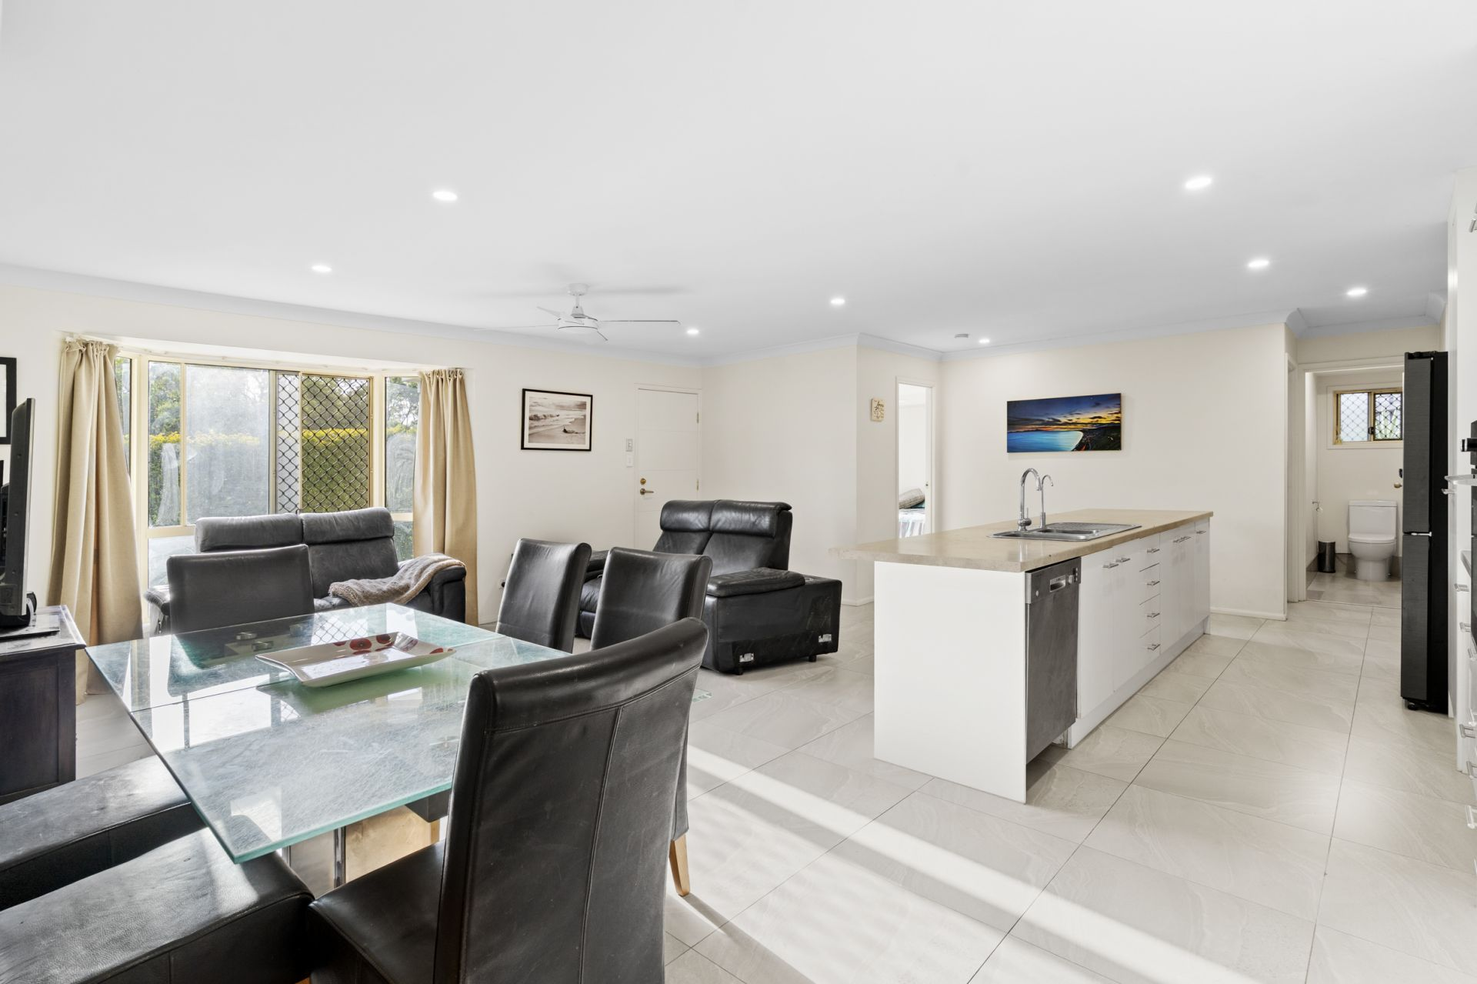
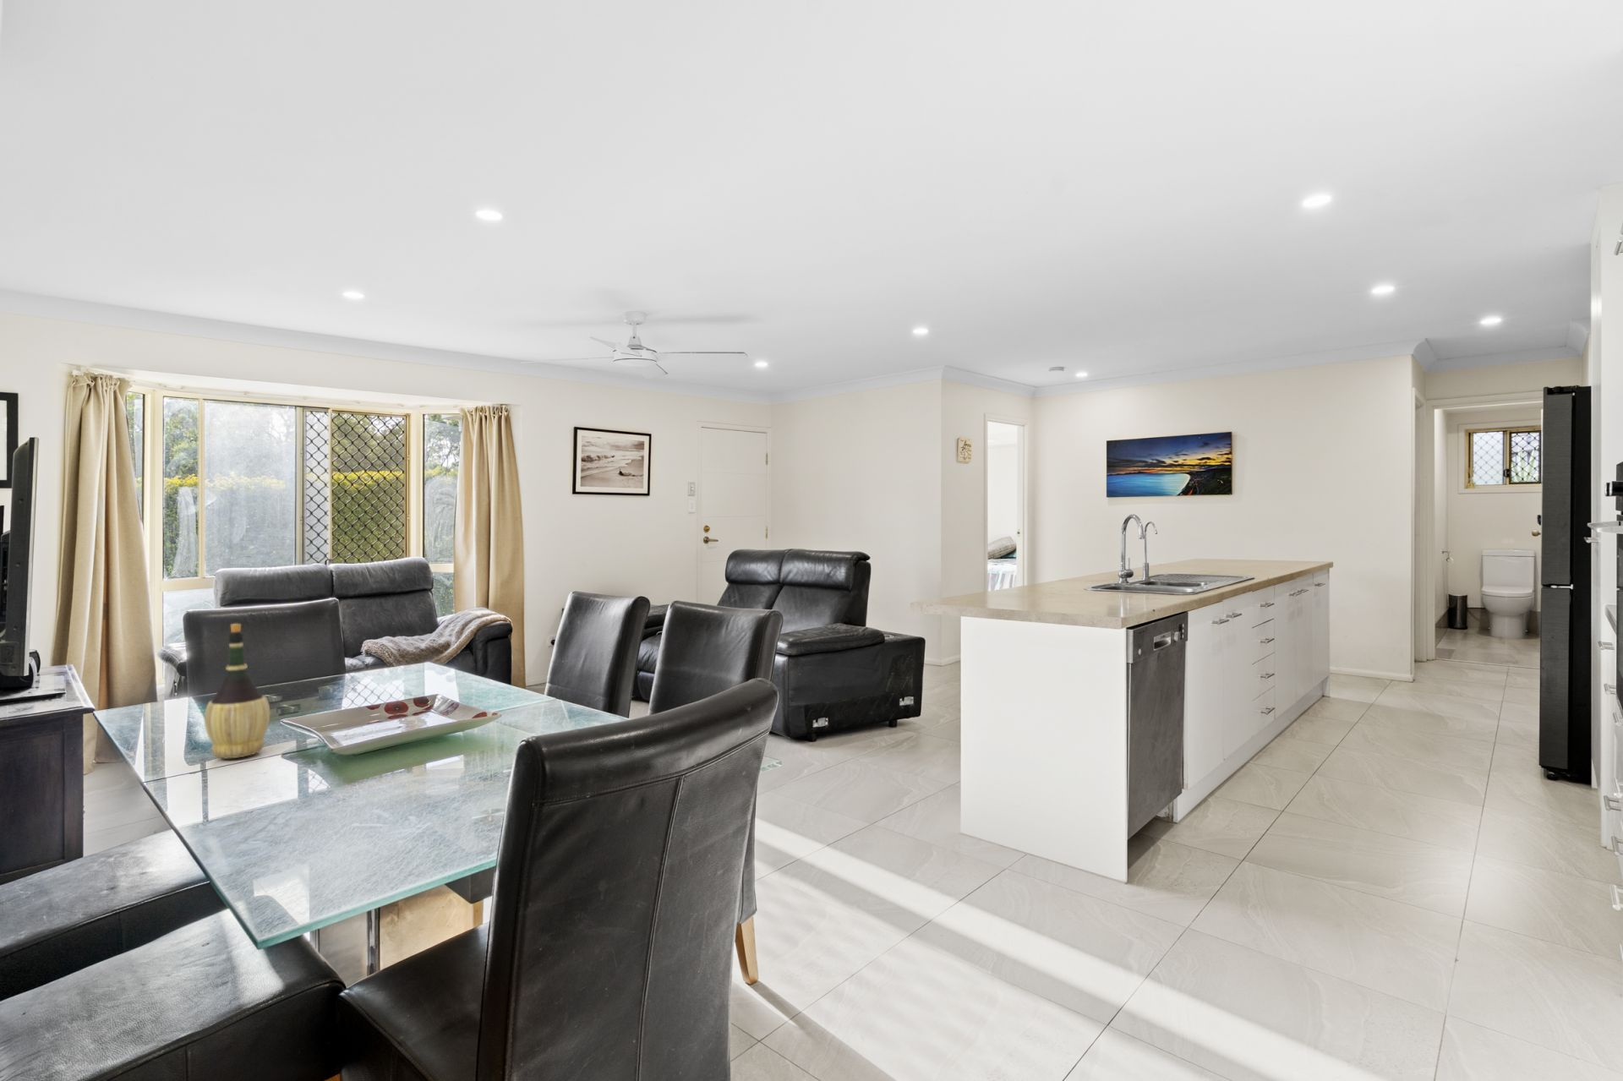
+ wine bottle (238, 689)
